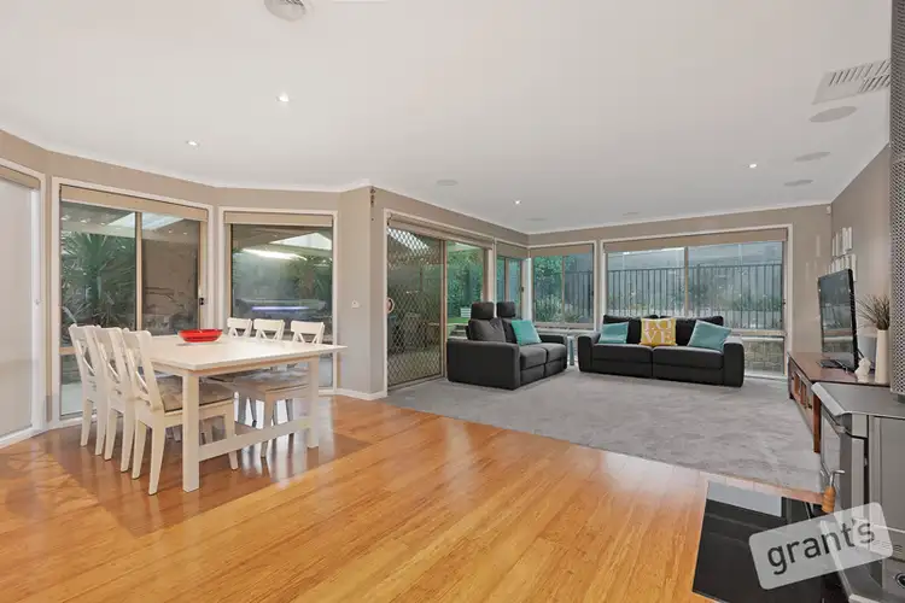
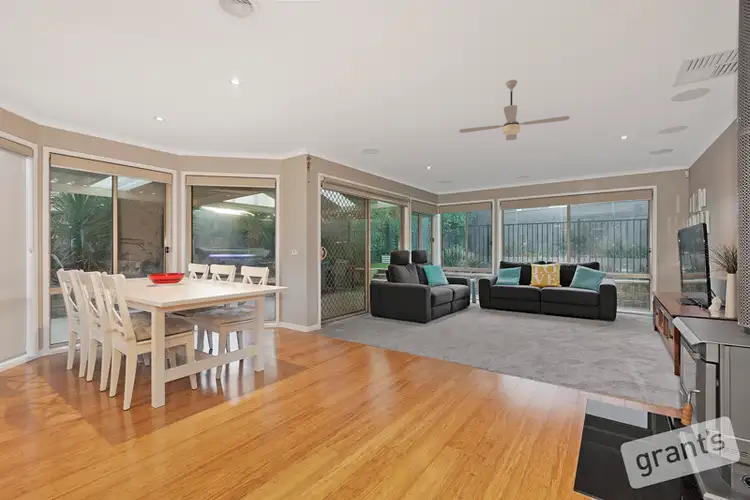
+ ceiling fan (511, 107)
